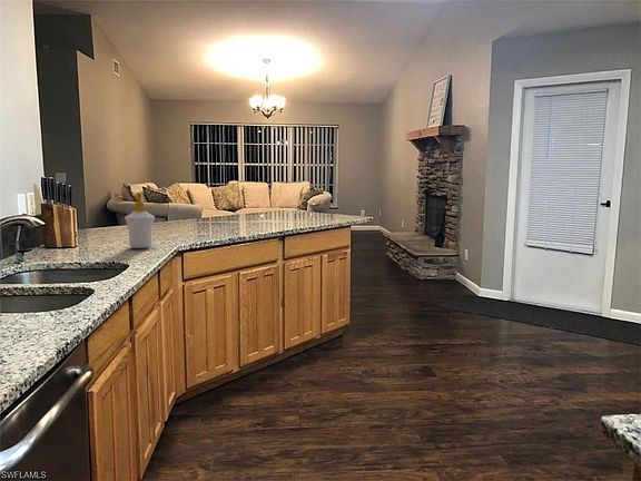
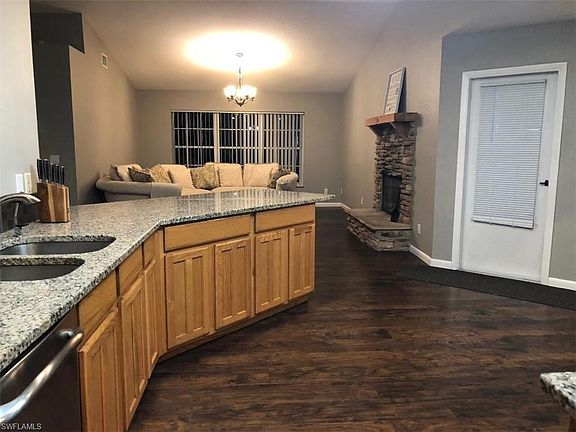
- soap bottle (139, 219)
